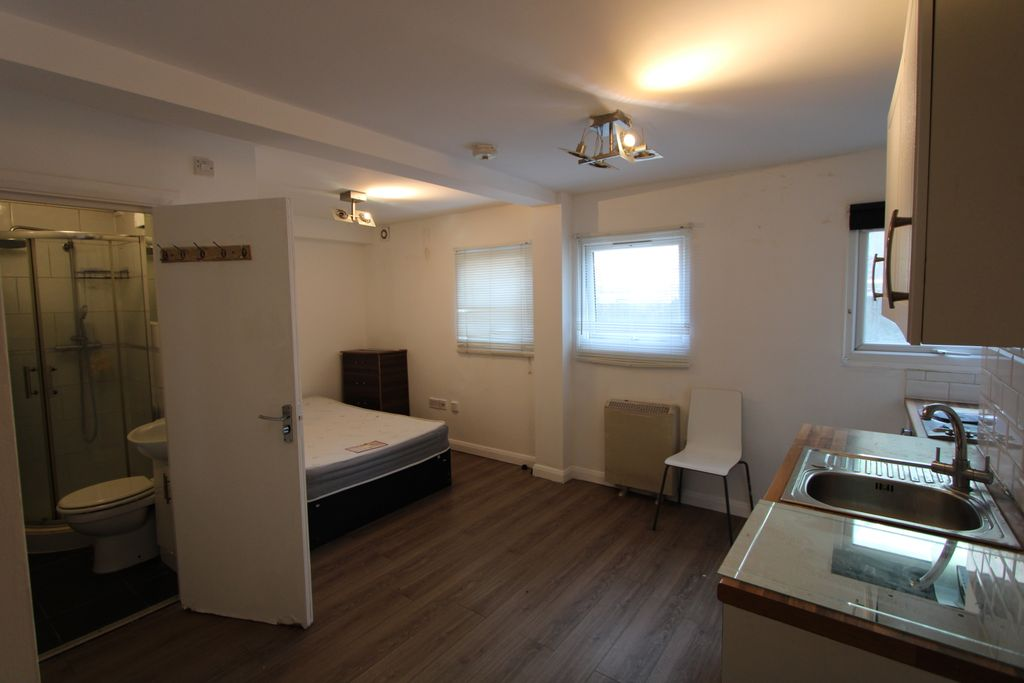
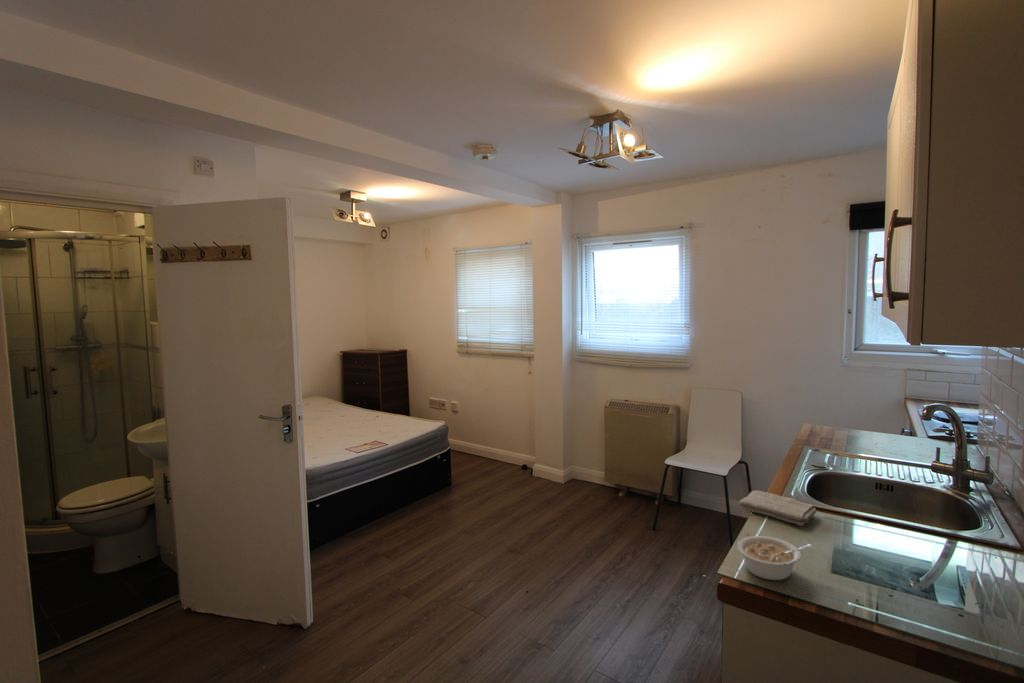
+ washcloth (776, 506)
+ legume (769, 556)
